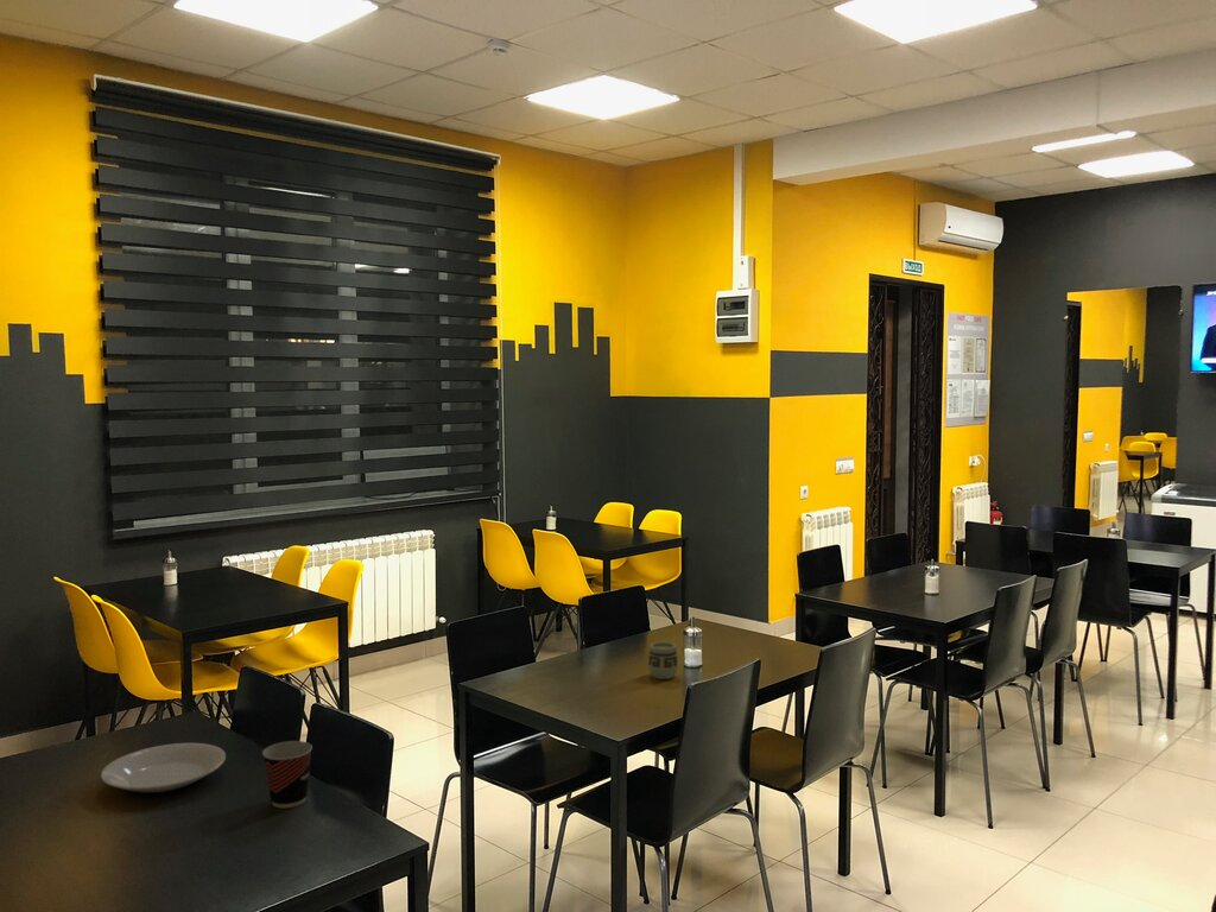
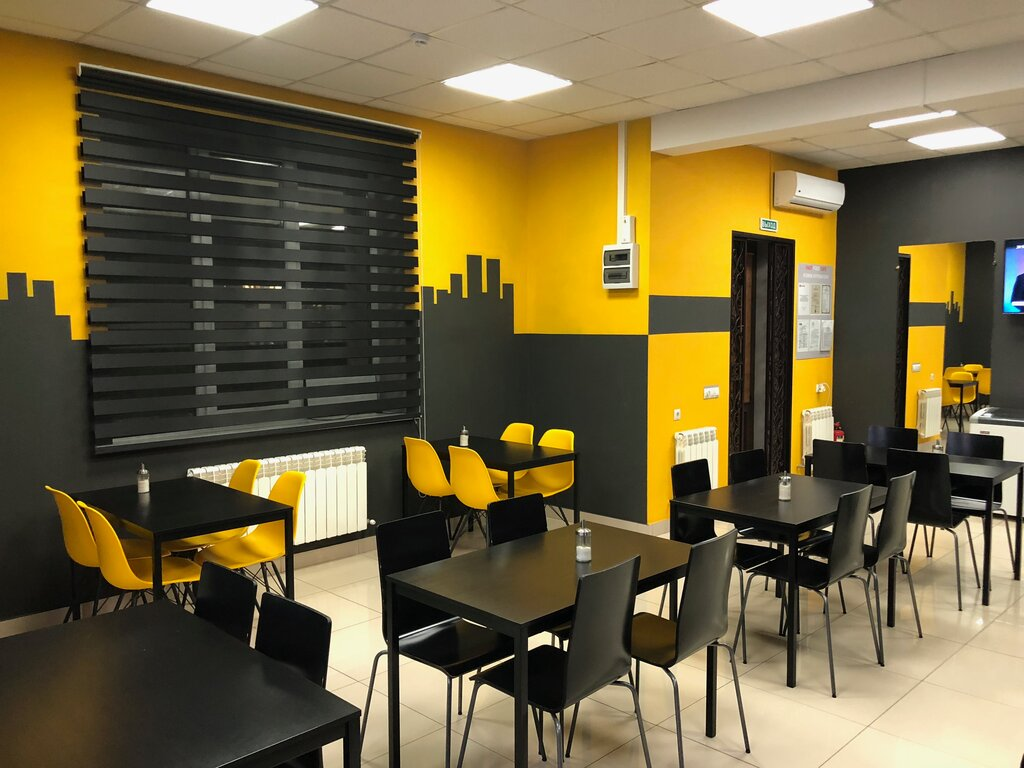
- cup (663, 660)
- cup (287, 774)
- plate (165, 772)
